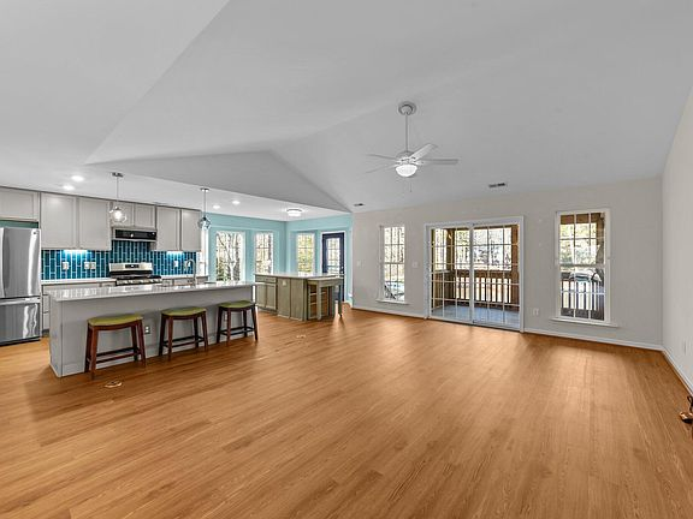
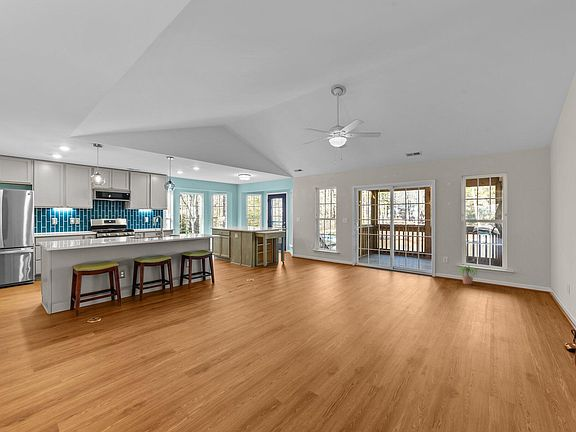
+ potted plant (468, 274)
